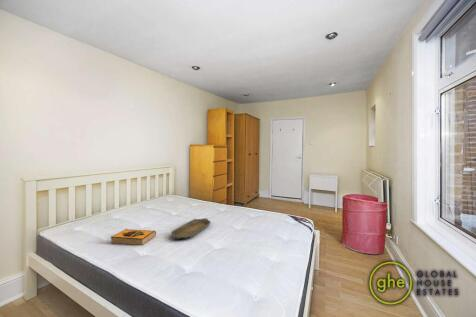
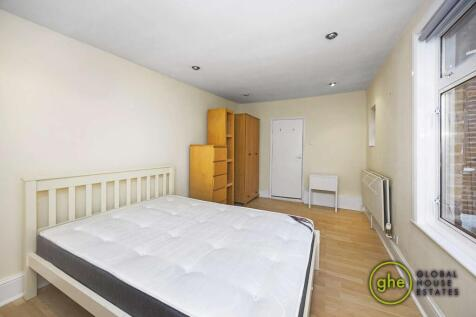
- laundry hamper (363, 221)
- hardback book (134, 236)
- serving tray (192, 228)
